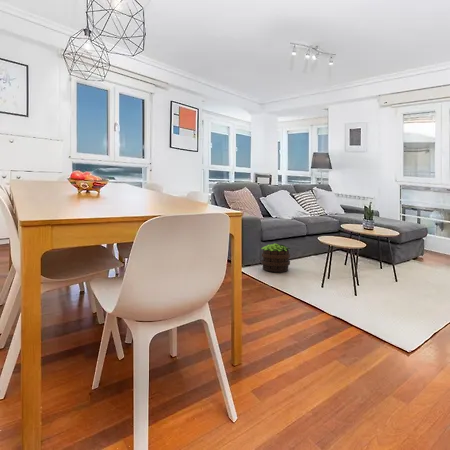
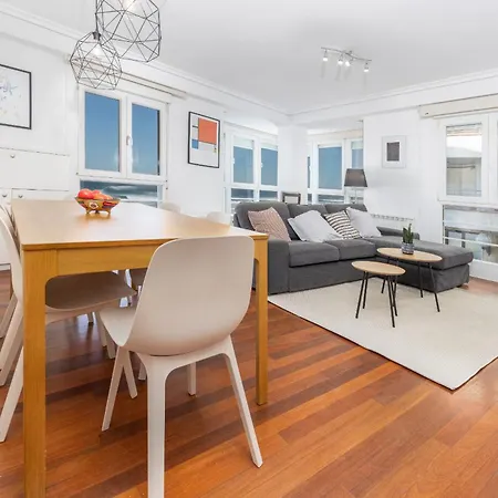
- potted plant (275, 256)
